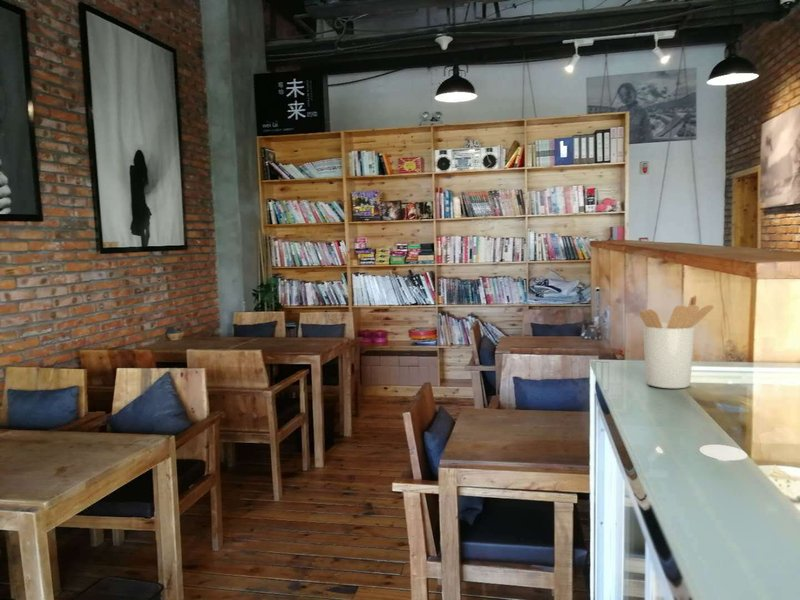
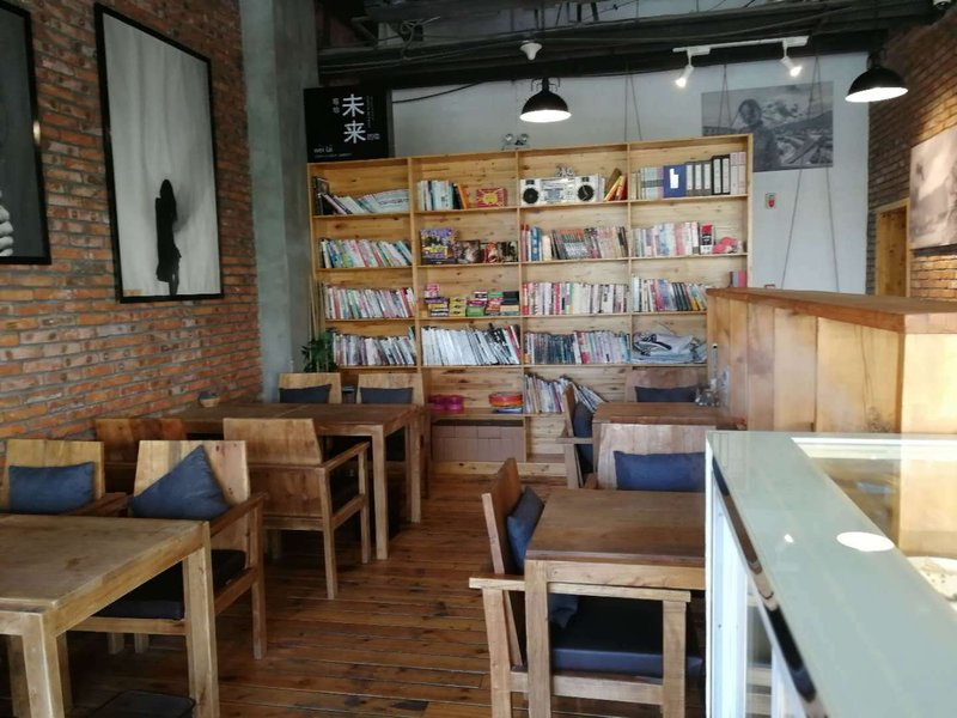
- utensil holder (676, 342)
